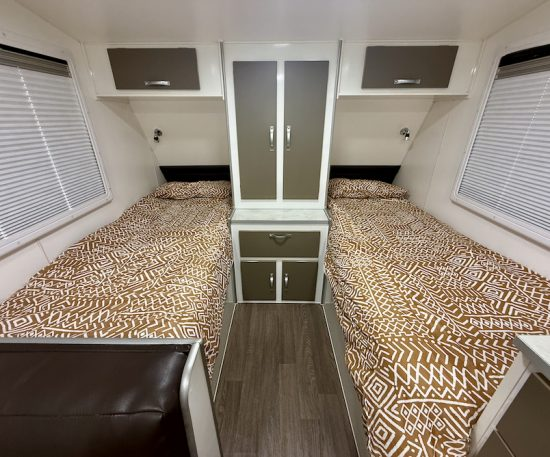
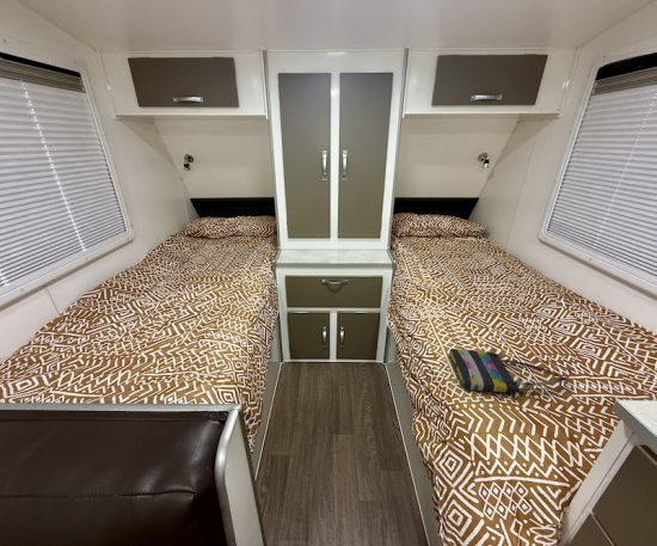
+ tote bag (508, 372)
